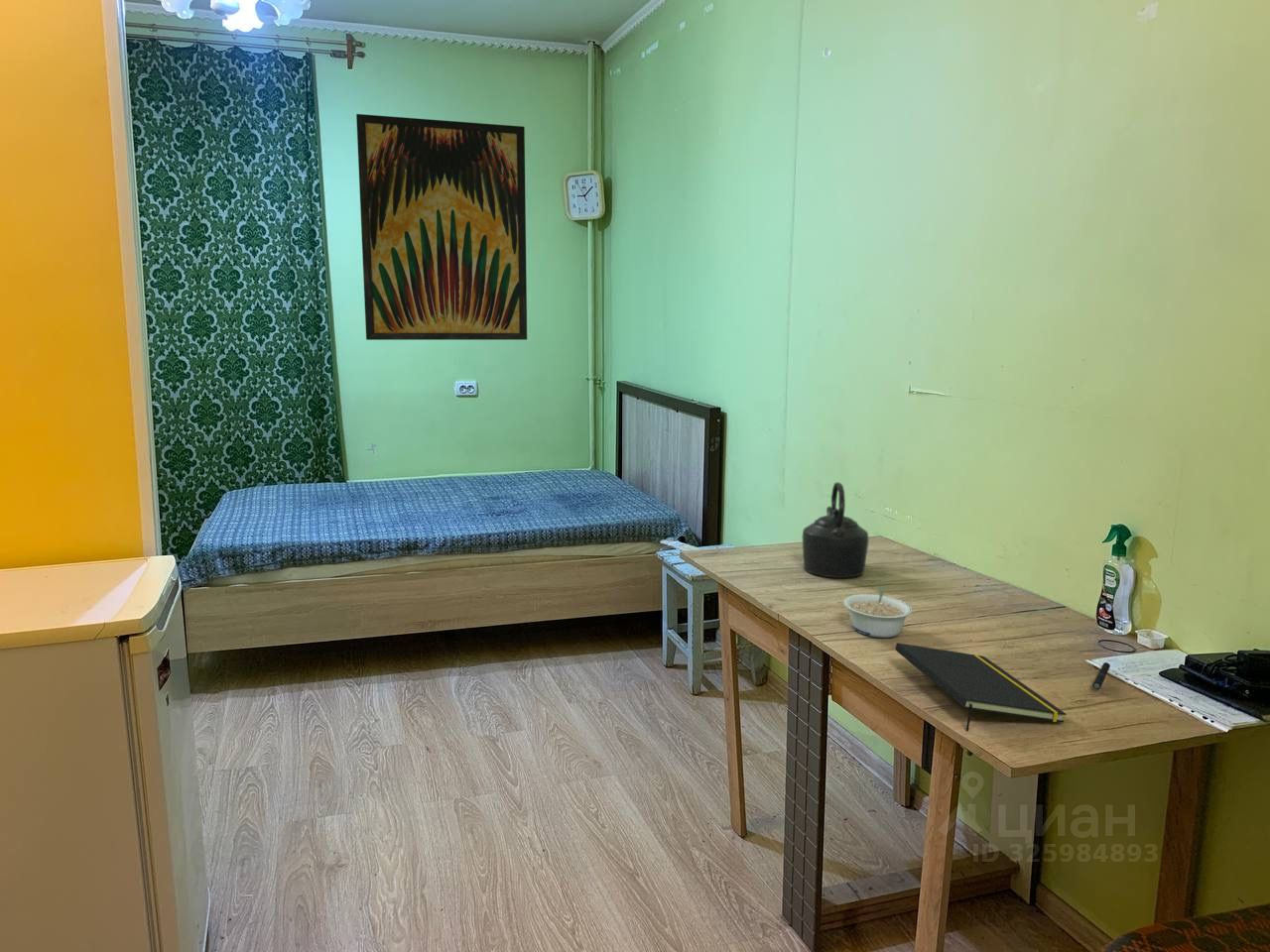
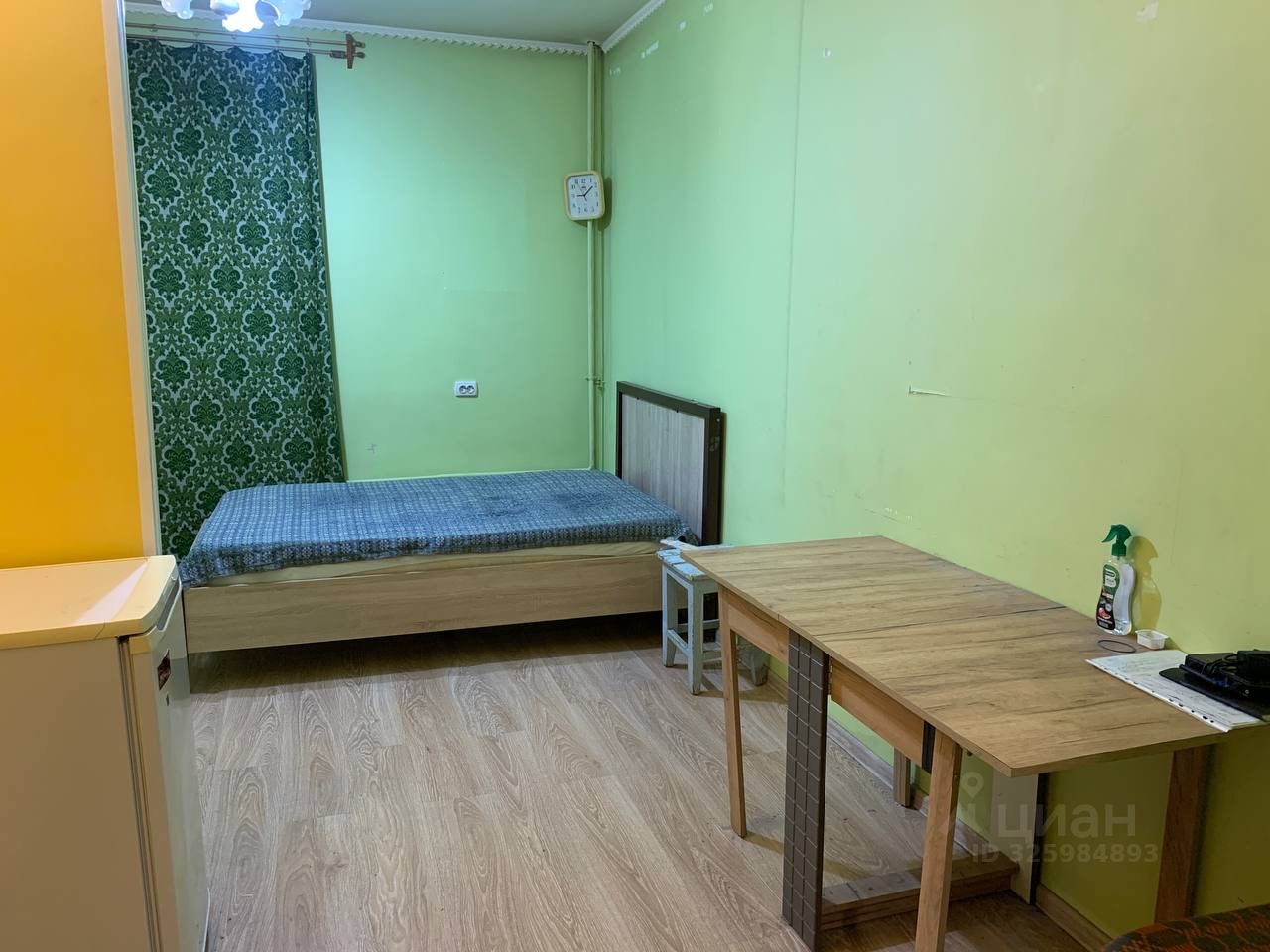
- pen (1101, 673)
- legume (875, 614)
- kettle (833, 523)
- notepad (974, 679)
- wall art (445, 232)
